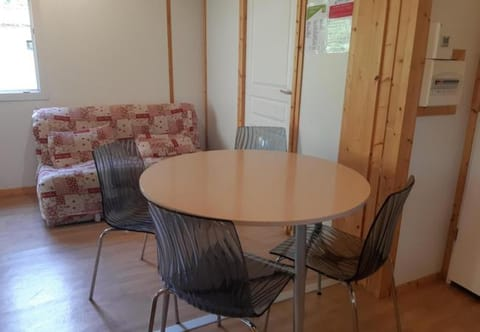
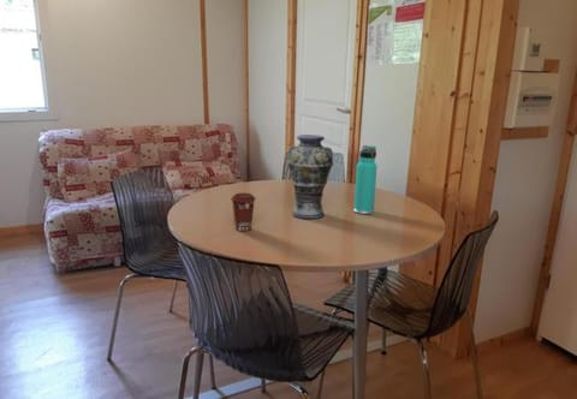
+ coffee cup (243, 212)
+ vase (309, 175)
+ thermos bottle (365, 179)
